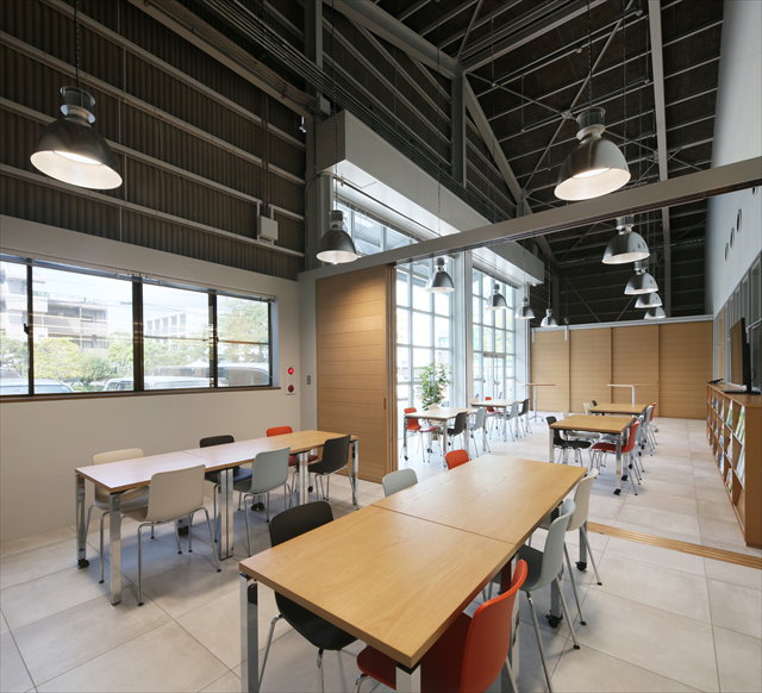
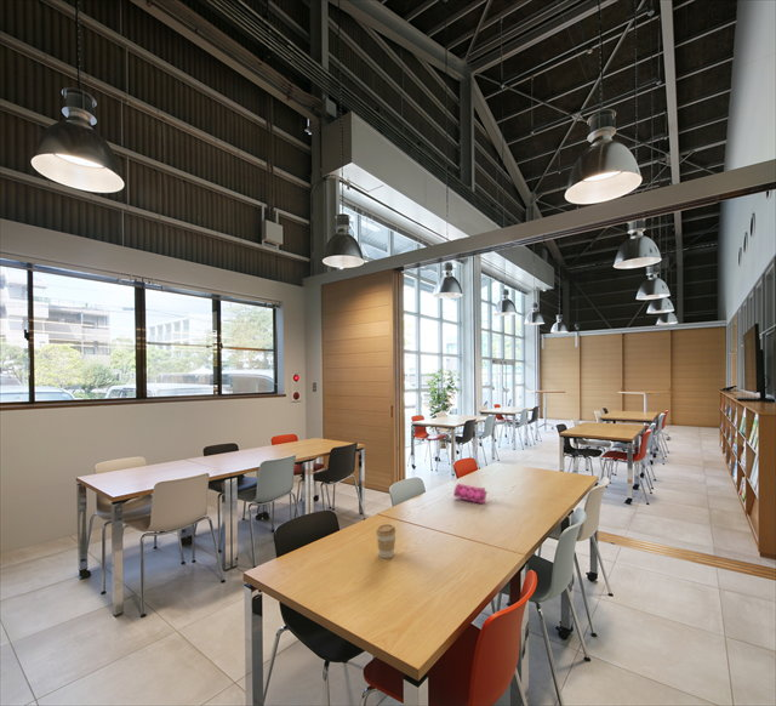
+ pencil case (469, 491)
+ coffee cup (386, 540)
